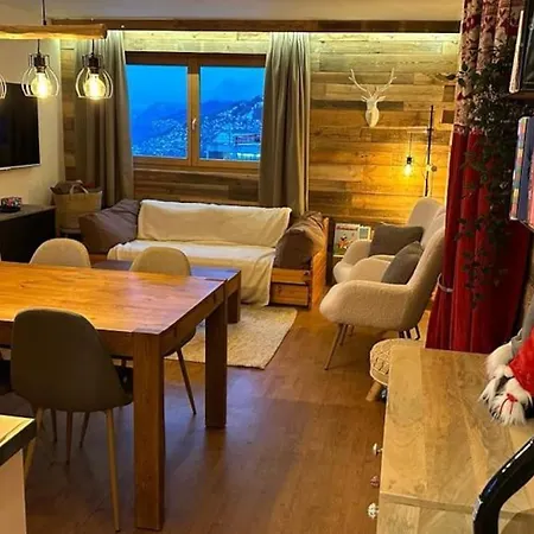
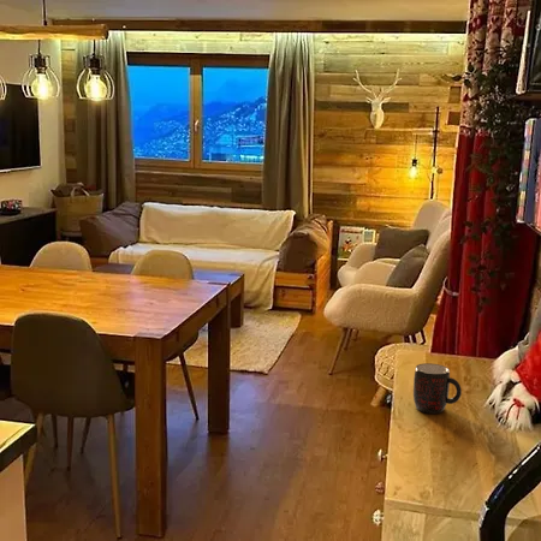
+ mug (436, 388)
